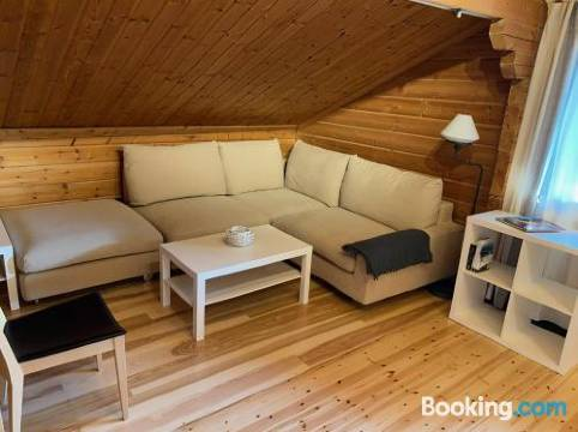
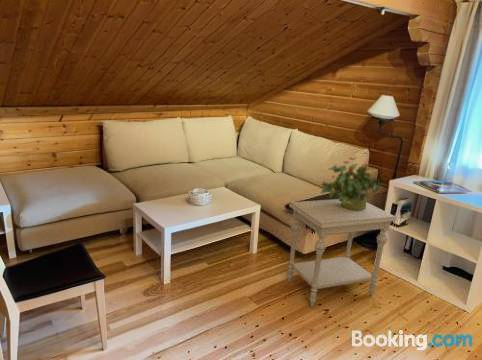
+ potted plant (351, 183)
+ side table (338, 257)
